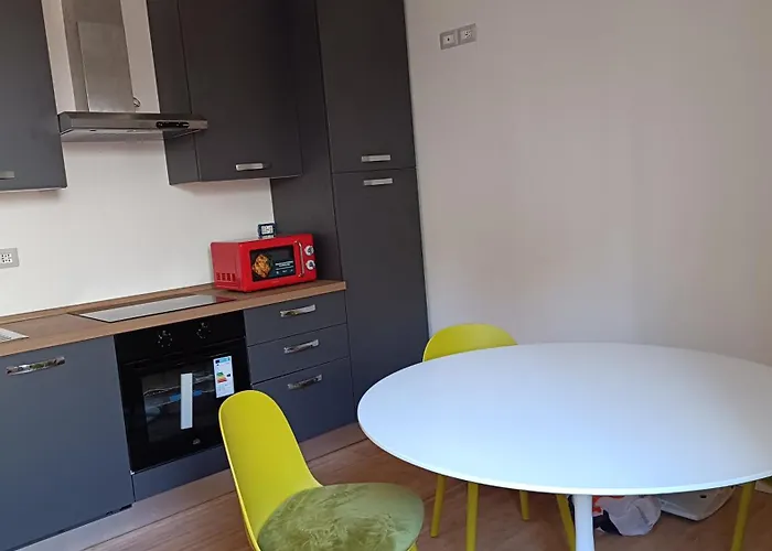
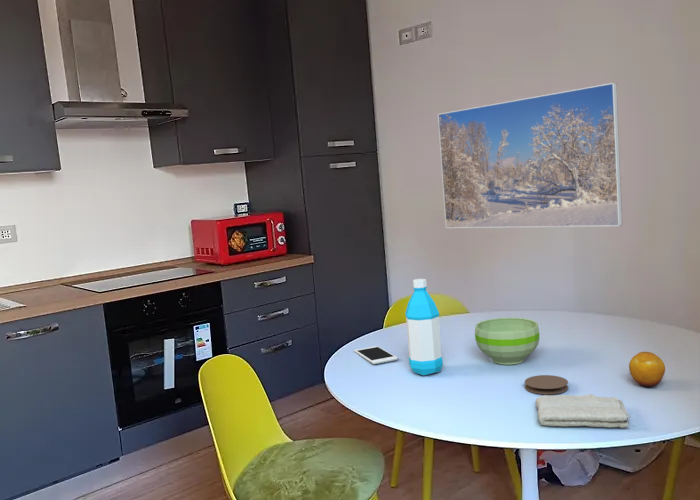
+ coaster (546, 384)
+ cell phone (375, 354)
+ bowl (507, 342)
+ water bottle (422, 326)
+ washcloth (581, 410)
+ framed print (521, 164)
+ fruit (646, 368)
